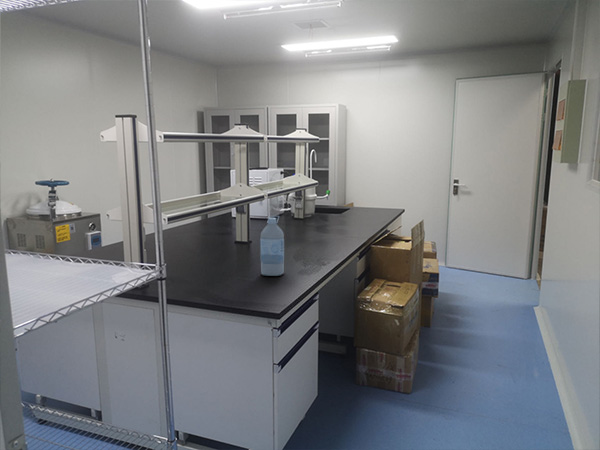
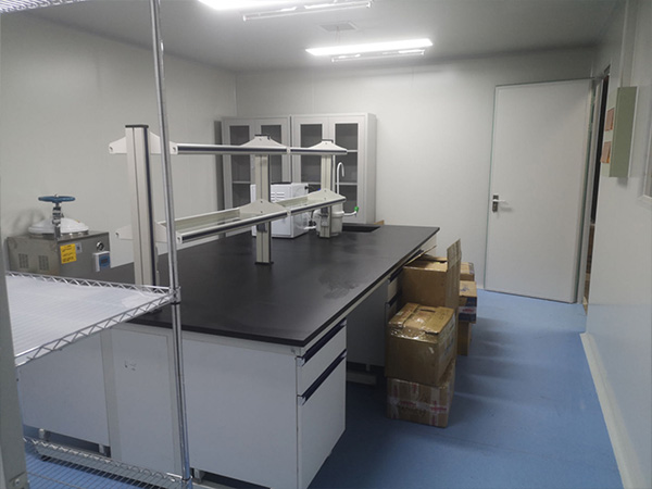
- water bottle (272, 245)
